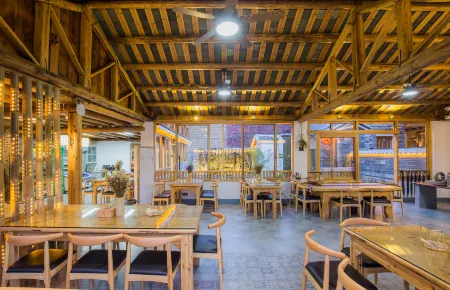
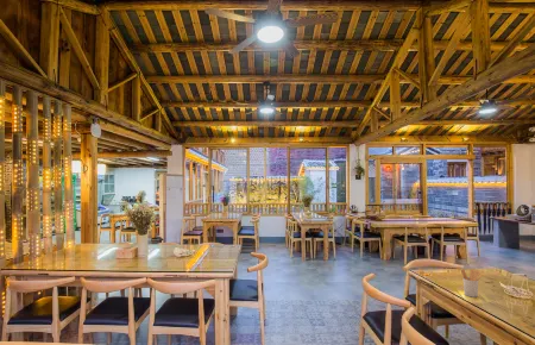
+ utensil holder (472, 282)
